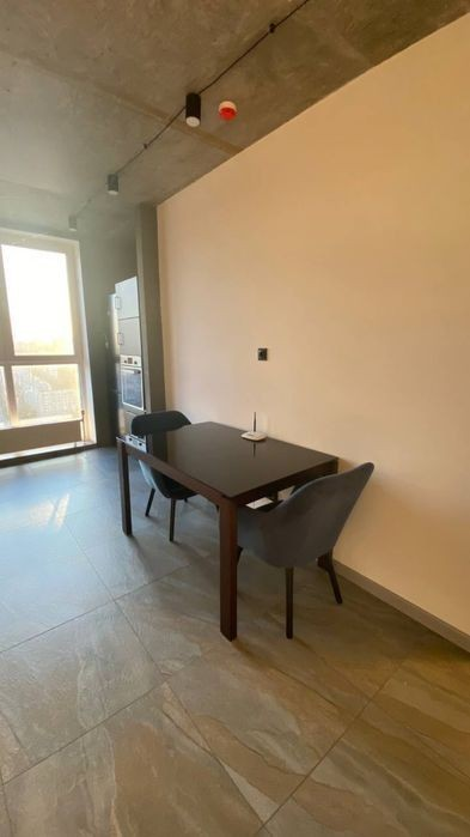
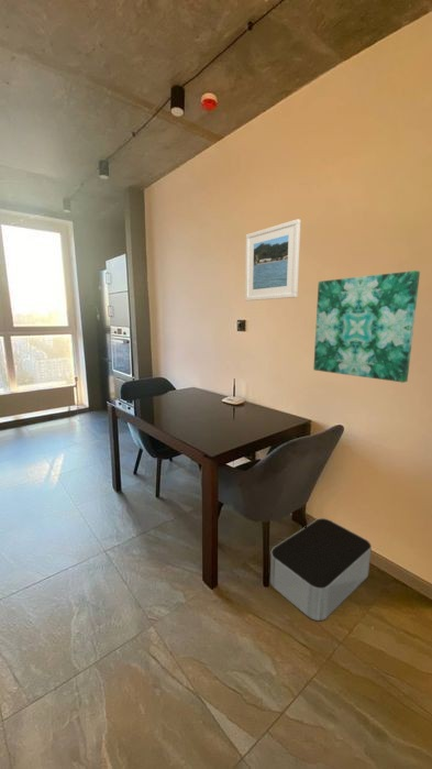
+ storage bin (320, 562)
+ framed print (269, 264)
+ wall art (359, 327)
